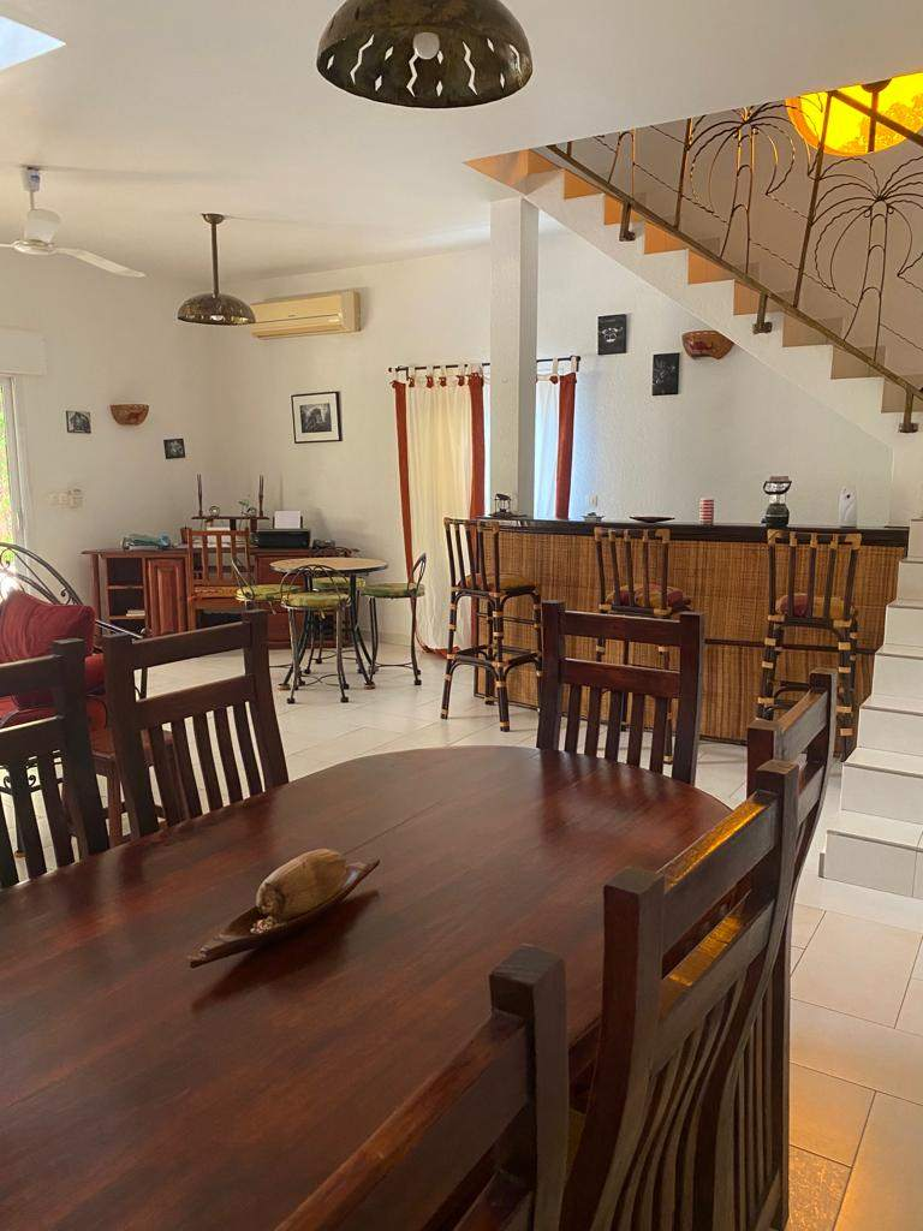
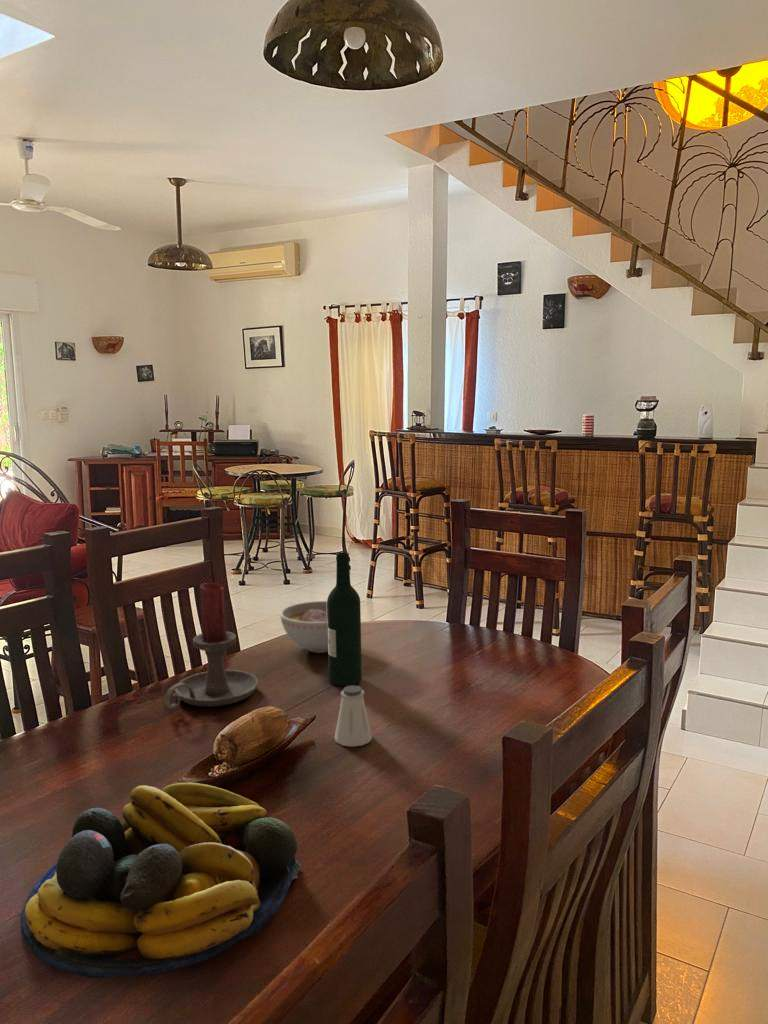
+ candle holder (205, 642)
+ wine bottle (344, 617)
+ fruit bowl (161, 843)
+ saltshaker (352, 713)
+ bowl (319, 630)
